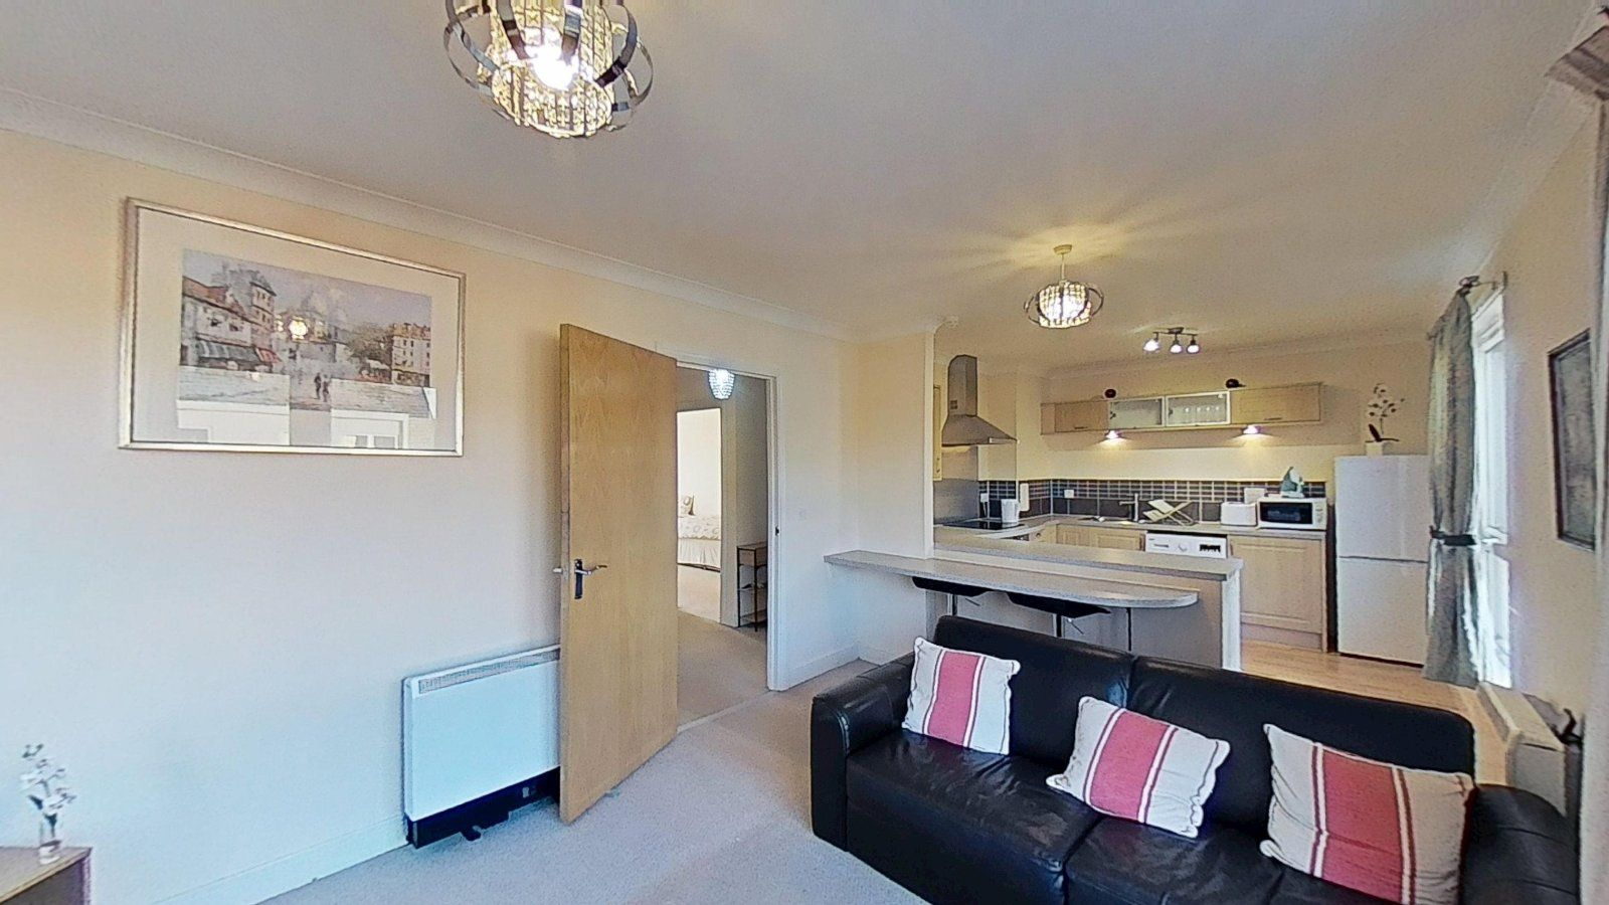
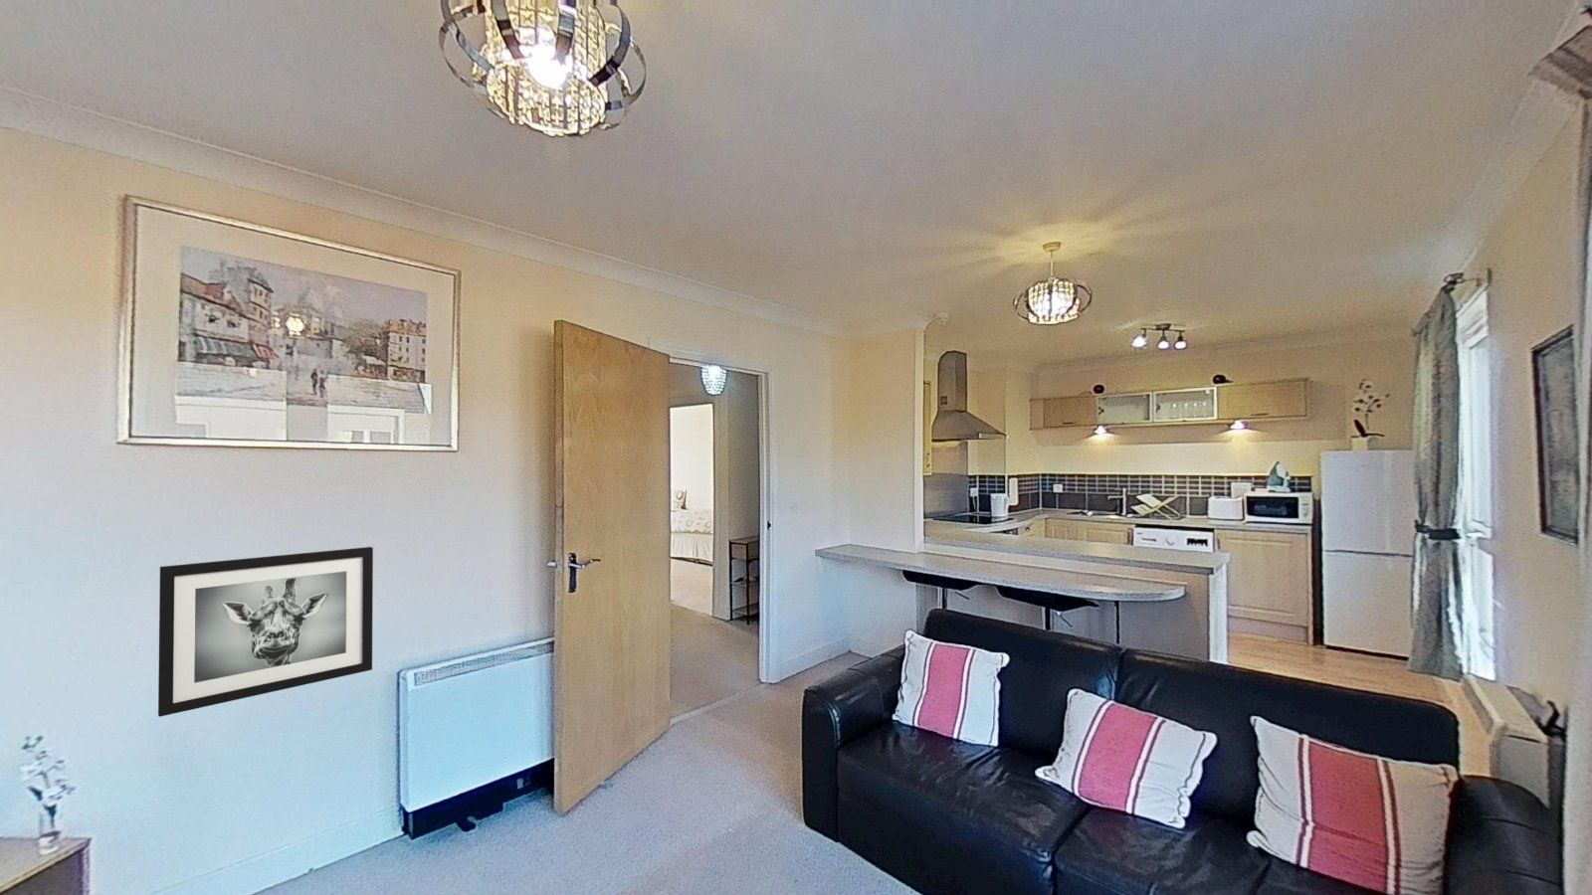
+ wall art (276, 623)
